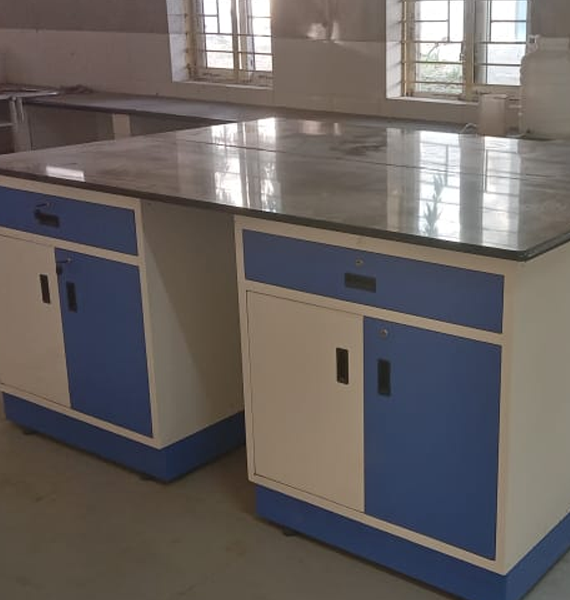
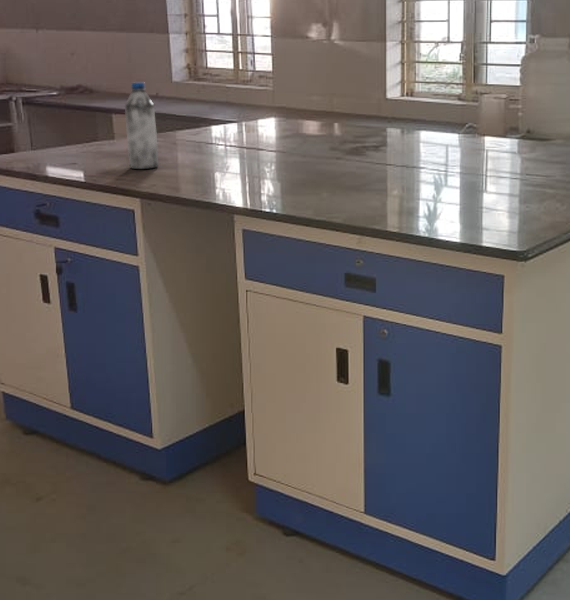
+ water bottle (141, 125)
